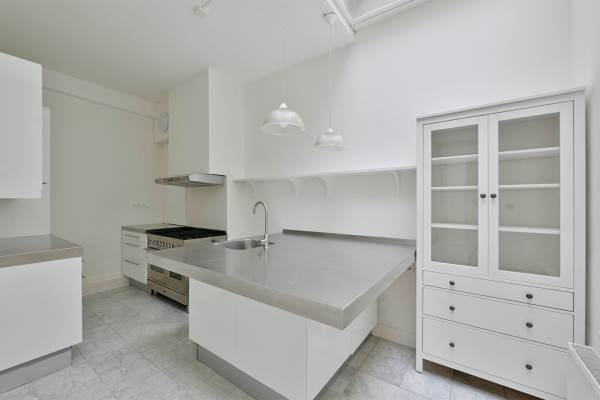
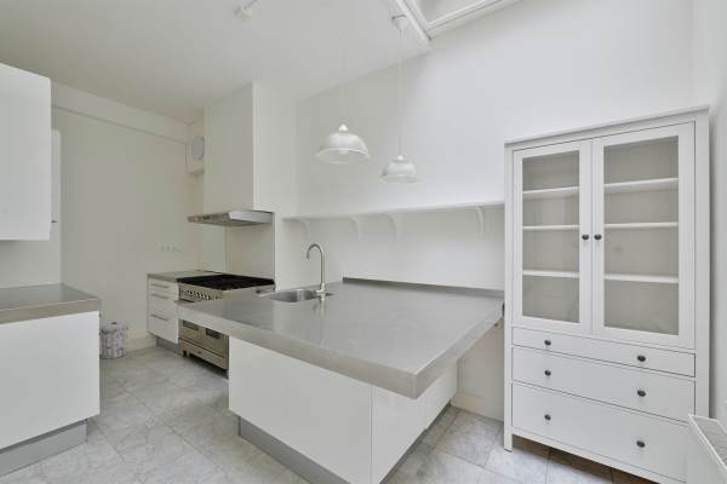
+ trash can (114, 339)
